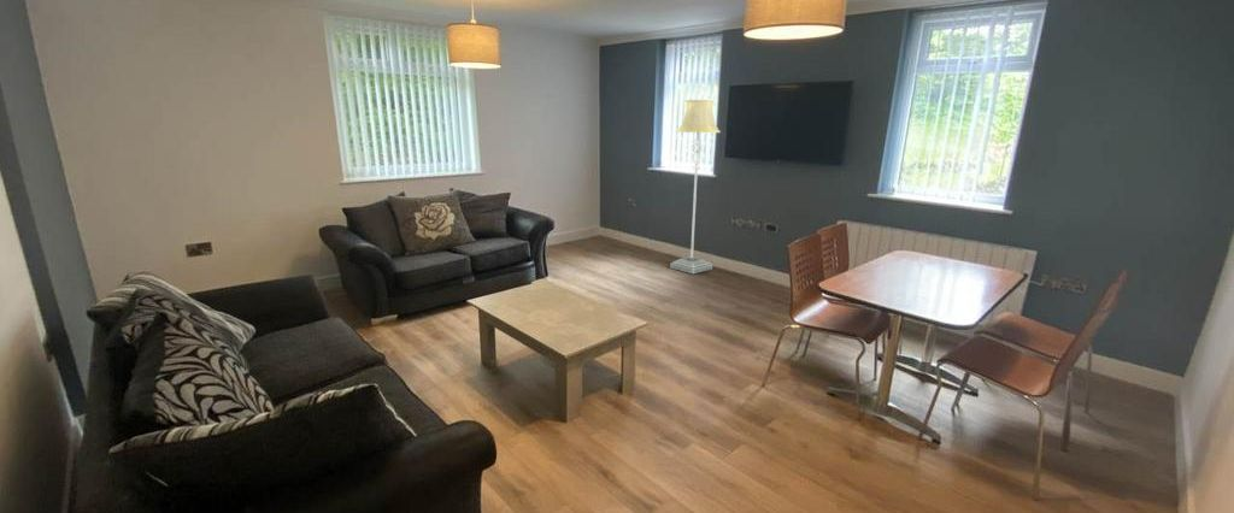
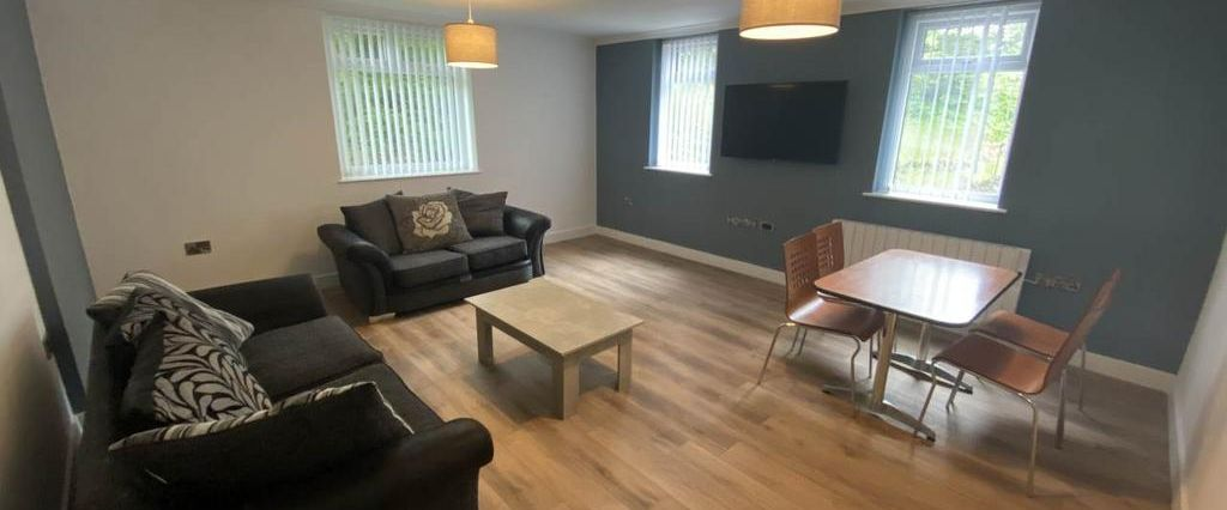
- floor lamp (694, 187)
